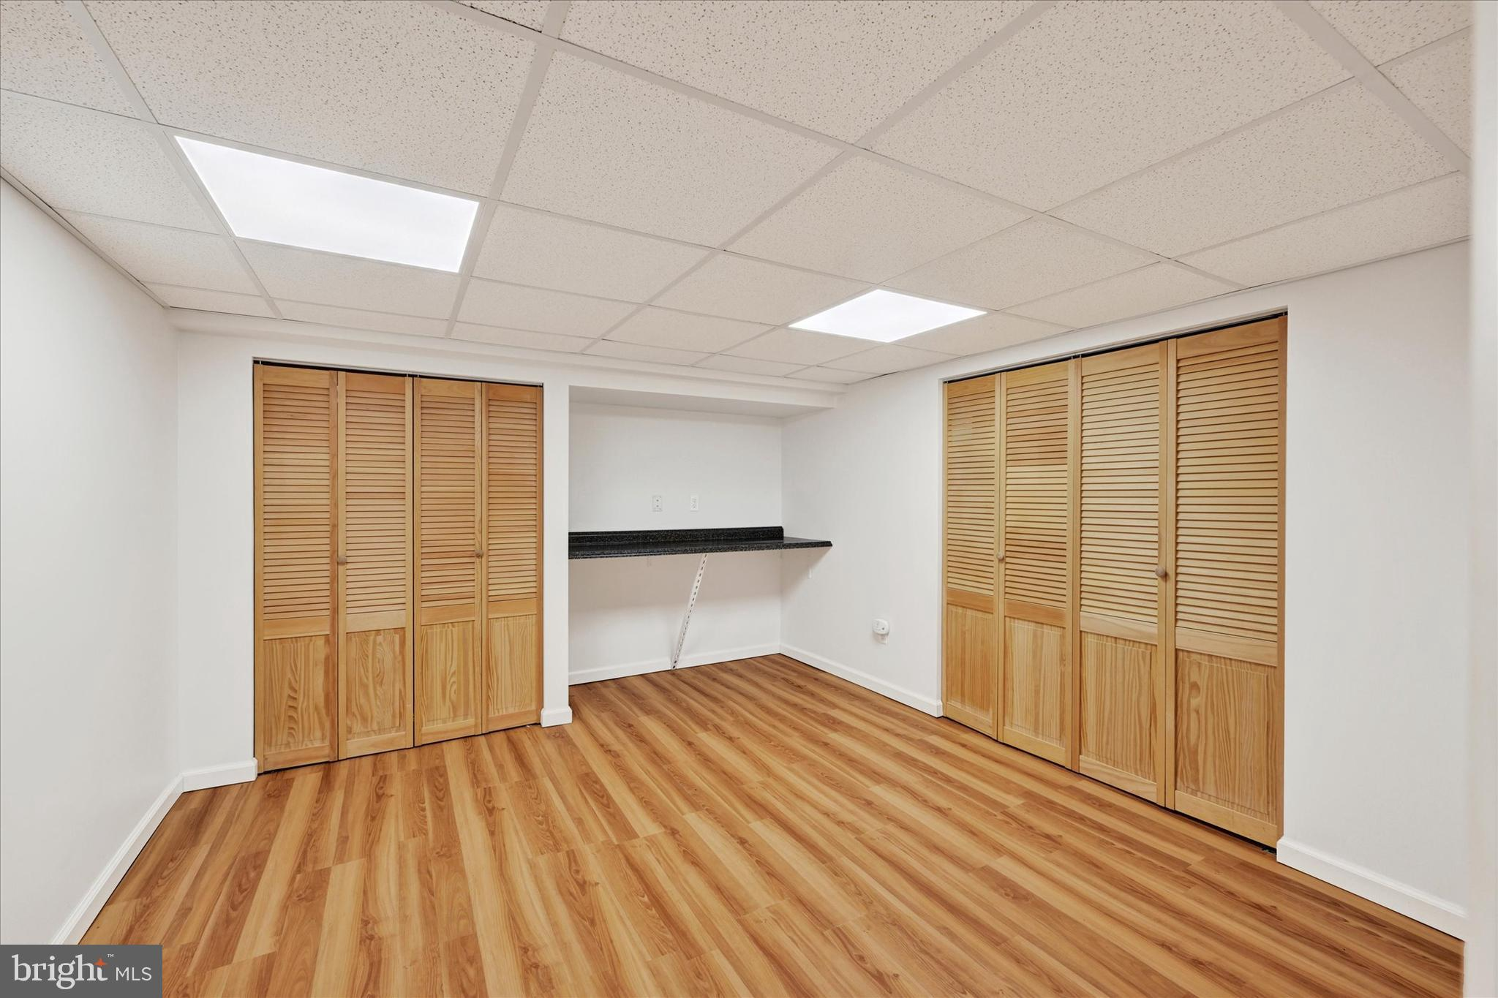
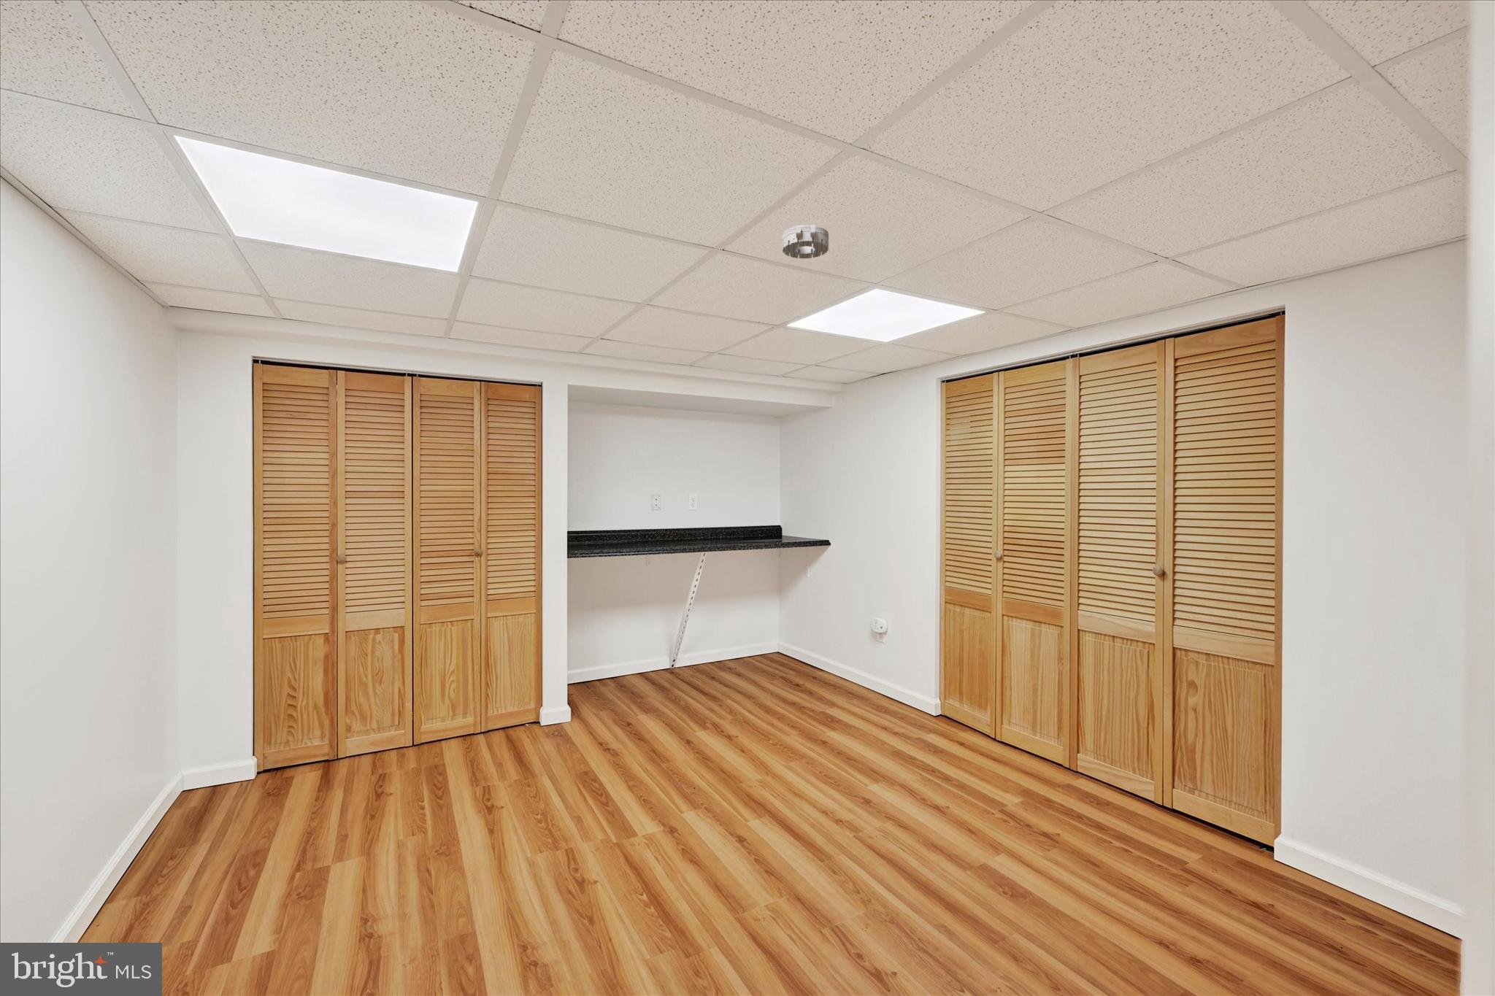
+ smoke detector (805, 241)
